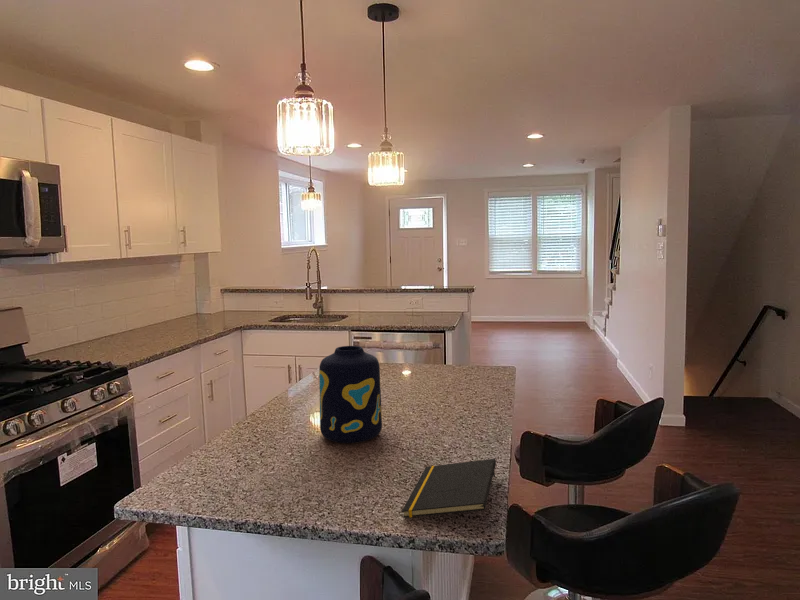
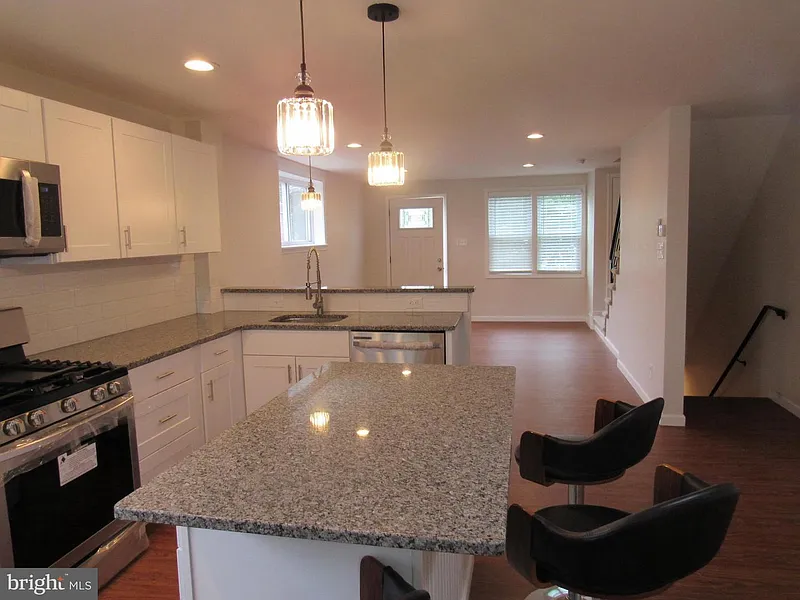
- vase (350, 392)
- notepad (452, 486)
